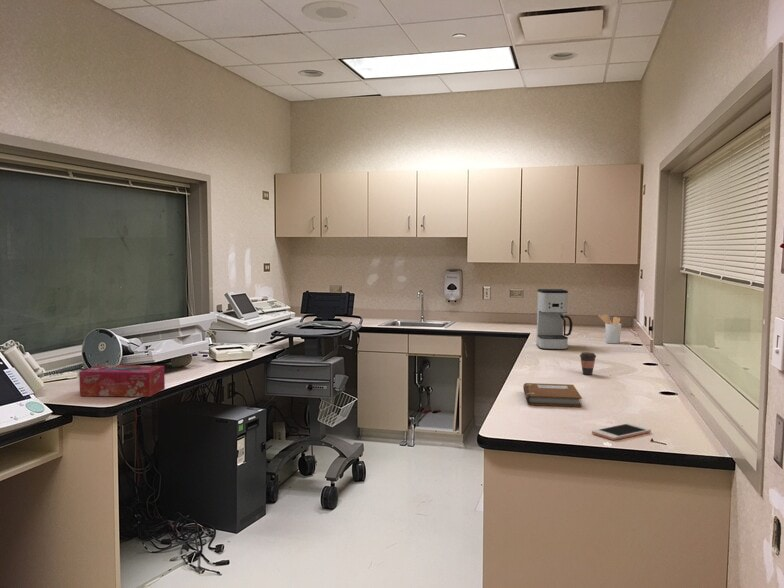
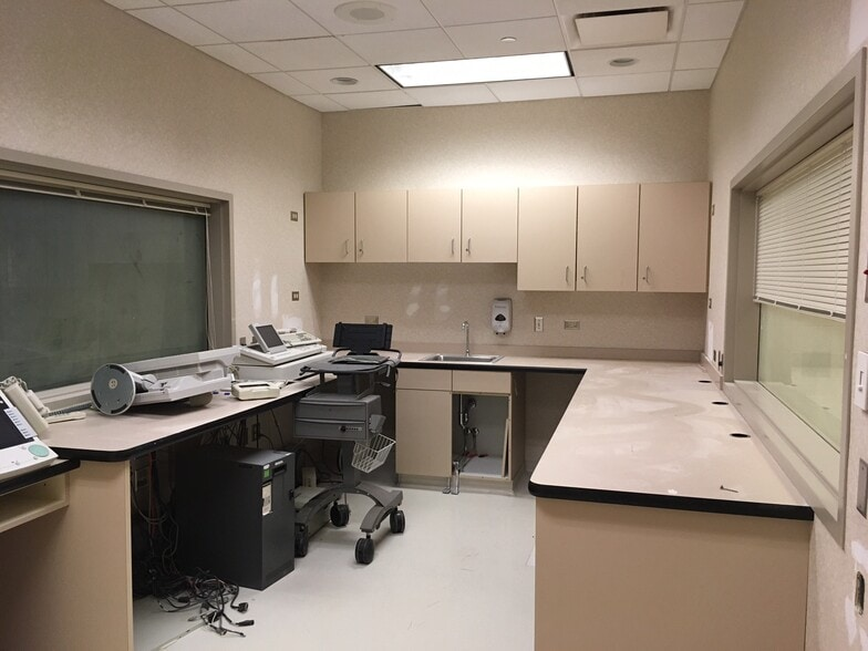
- cell phone (621, 431)
- coffee maker (555, 318)
- utensil holder (609, 328)
- notebook (550, 393)
- tissue box (123, 380)
- coffee cup (587, 363)
